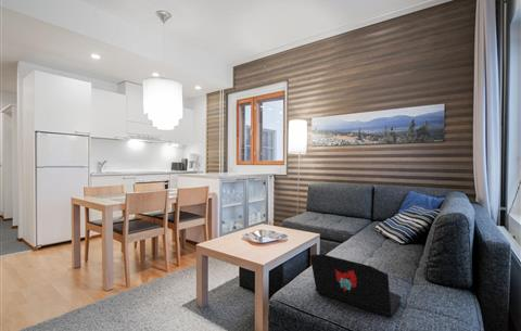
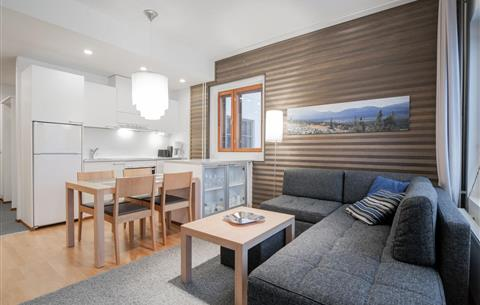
- laptop (355, 275)
